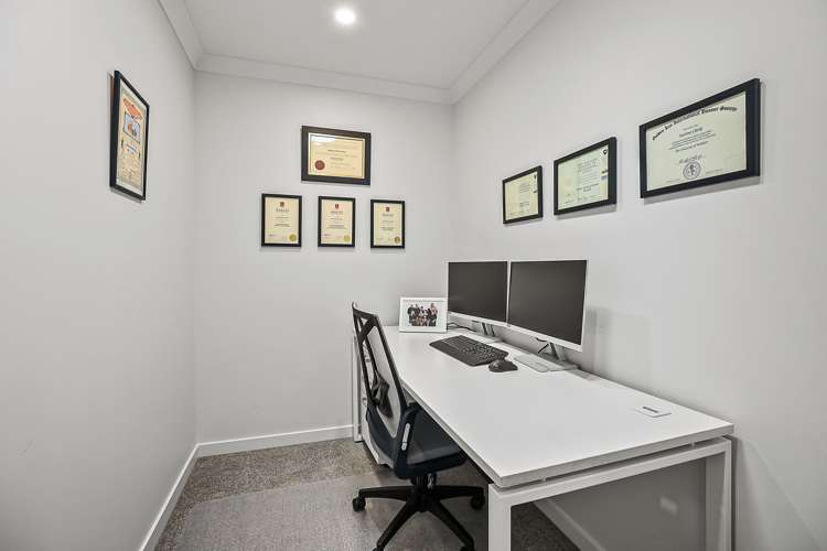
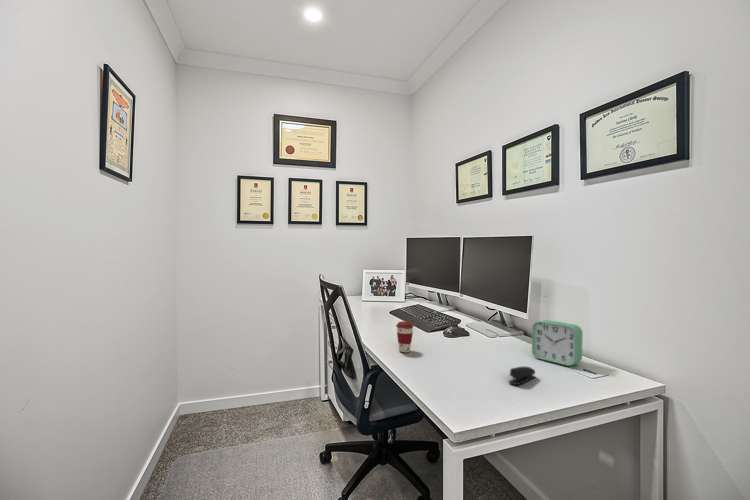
+ alarm clock (556, 341)
+ stapler (522, 372)
+ coffee cup (404, 336)
